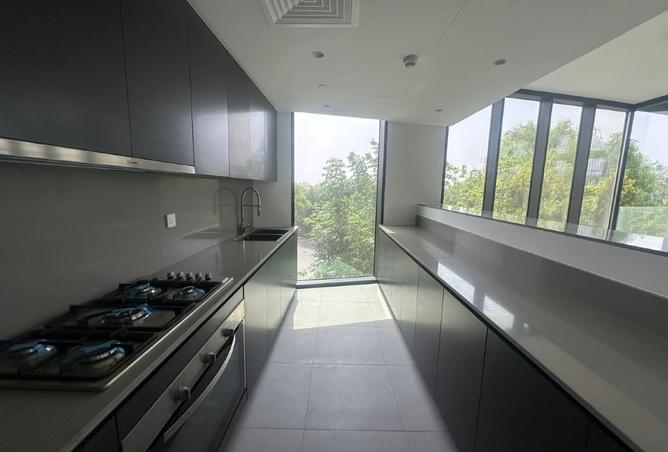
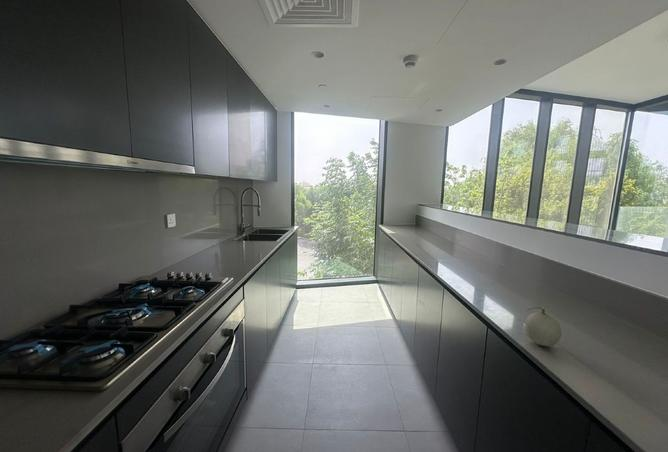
+ fruit (541, 323)
